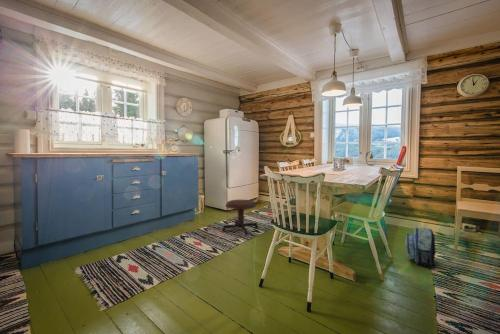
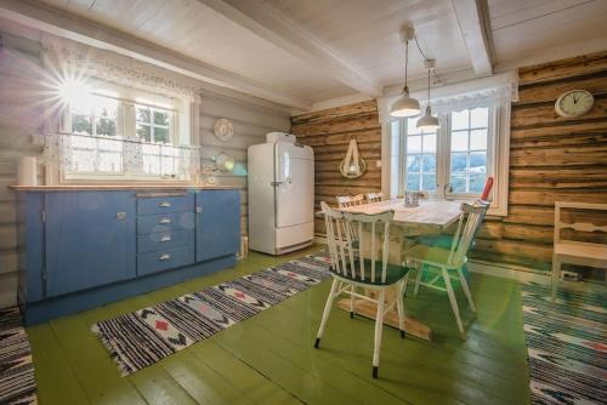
- stool (240, 215)
- backpack (420, 244)
